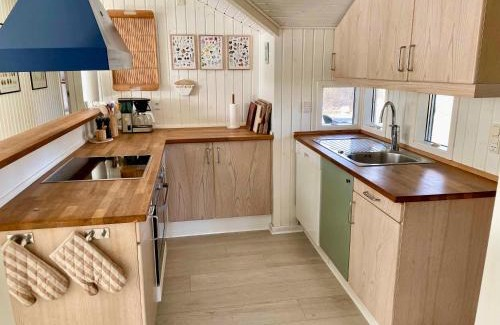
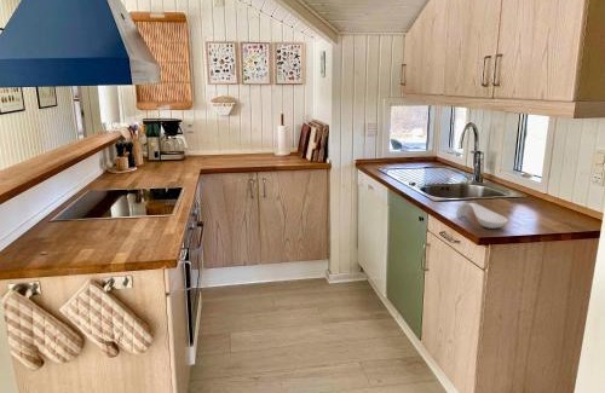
+ spoon rest (480, 214)
